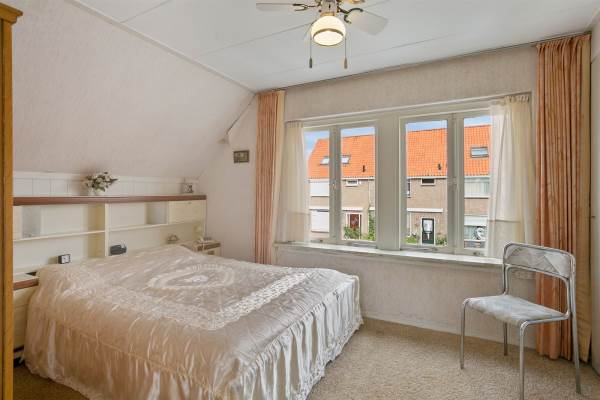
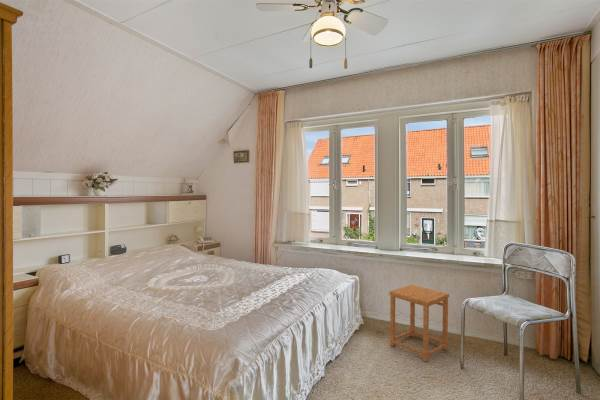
+ side table (414, 319)
